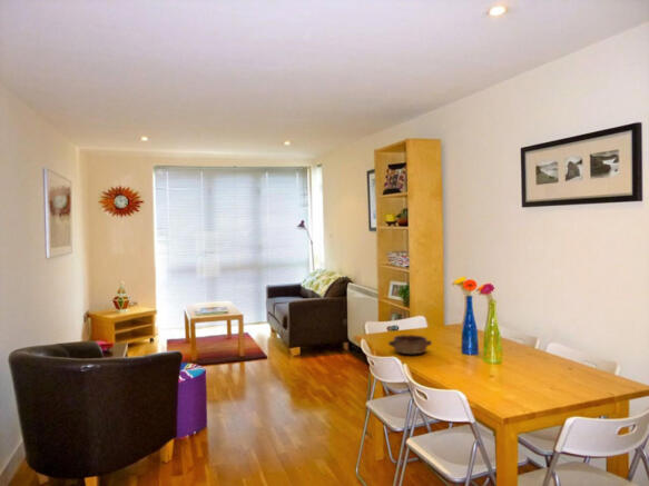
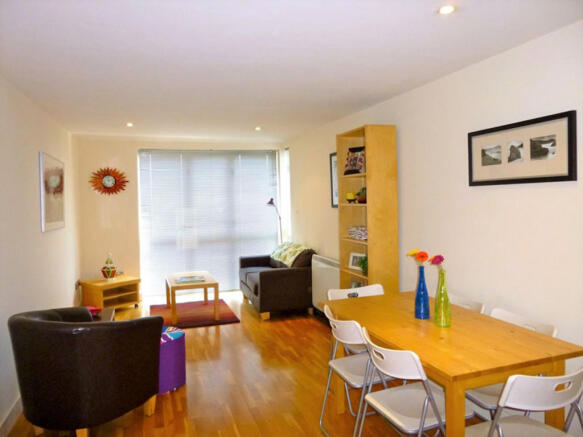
- bowl (410, 344)
